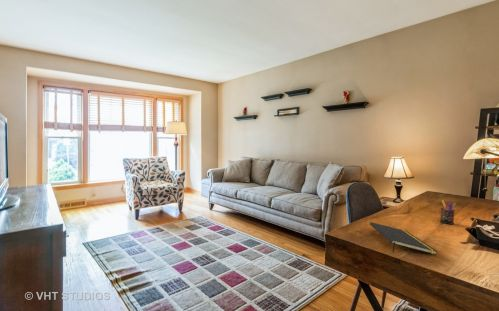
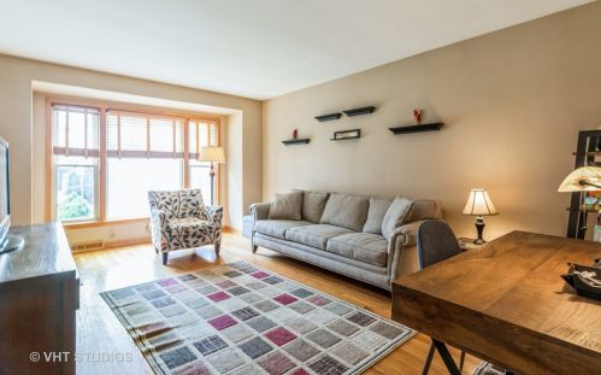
- notepad (399, 236)
- pen holder (449, 211)
